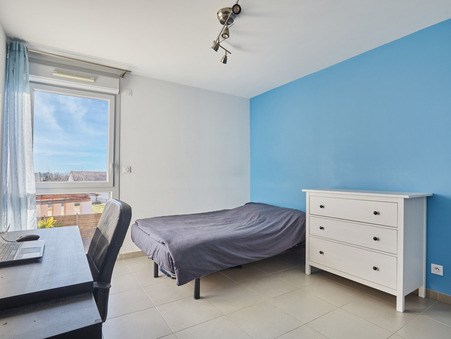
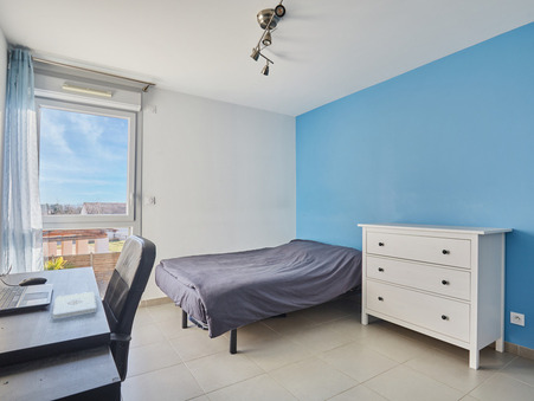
+ notepad (75, 304)
